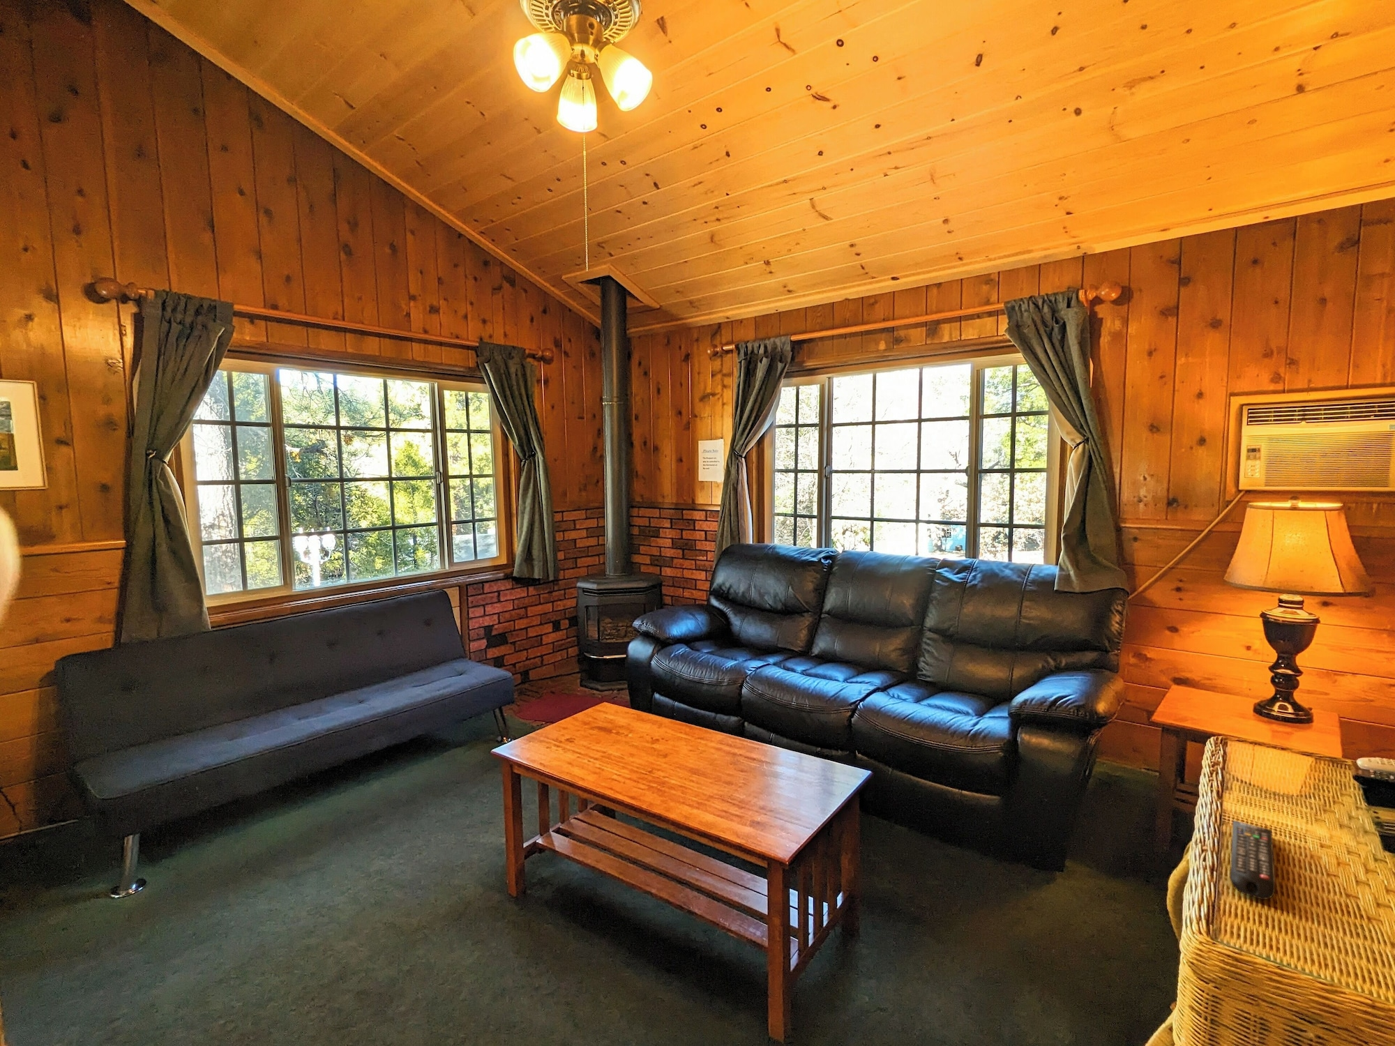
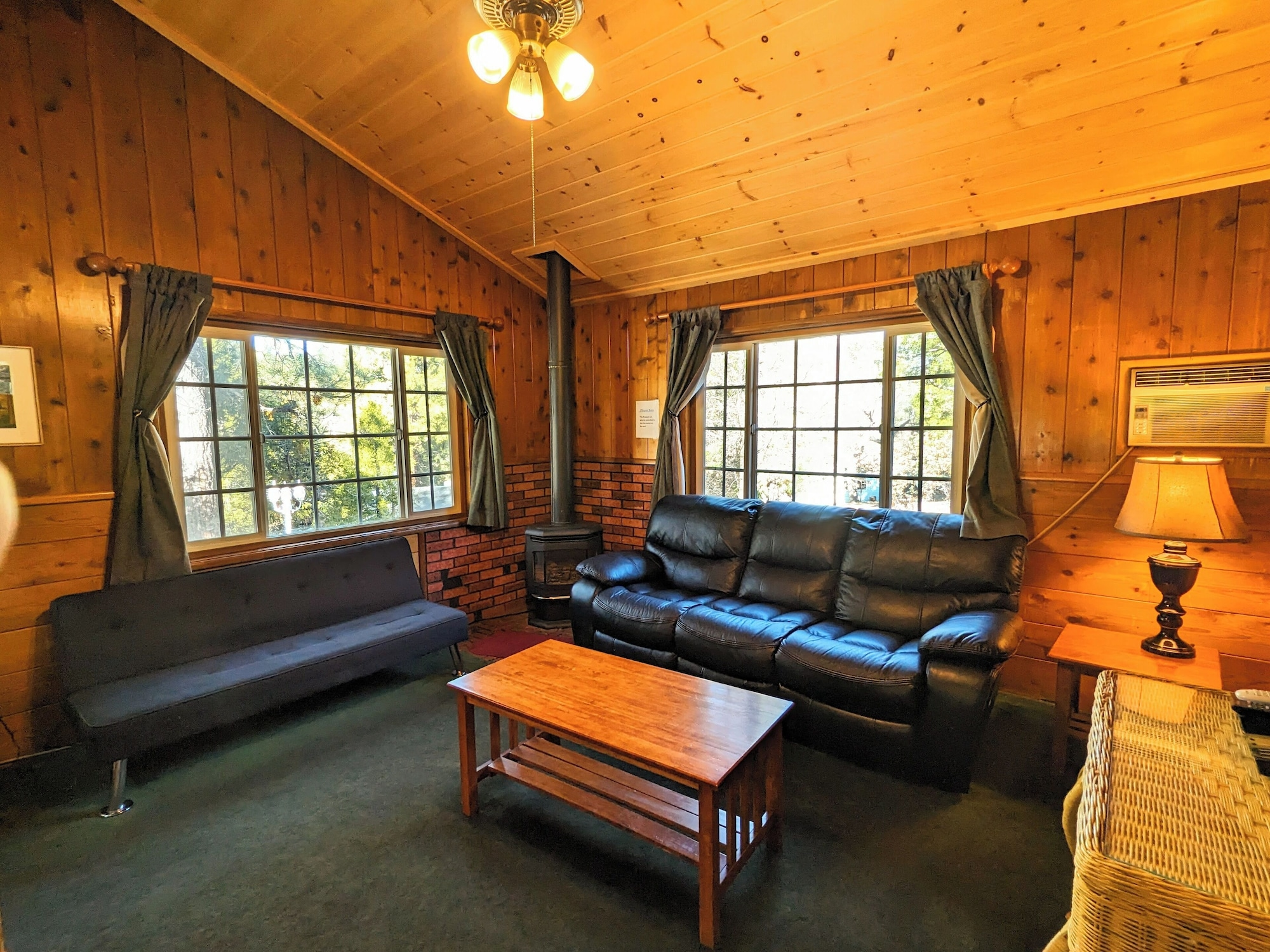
- remote control (1251, 855)
